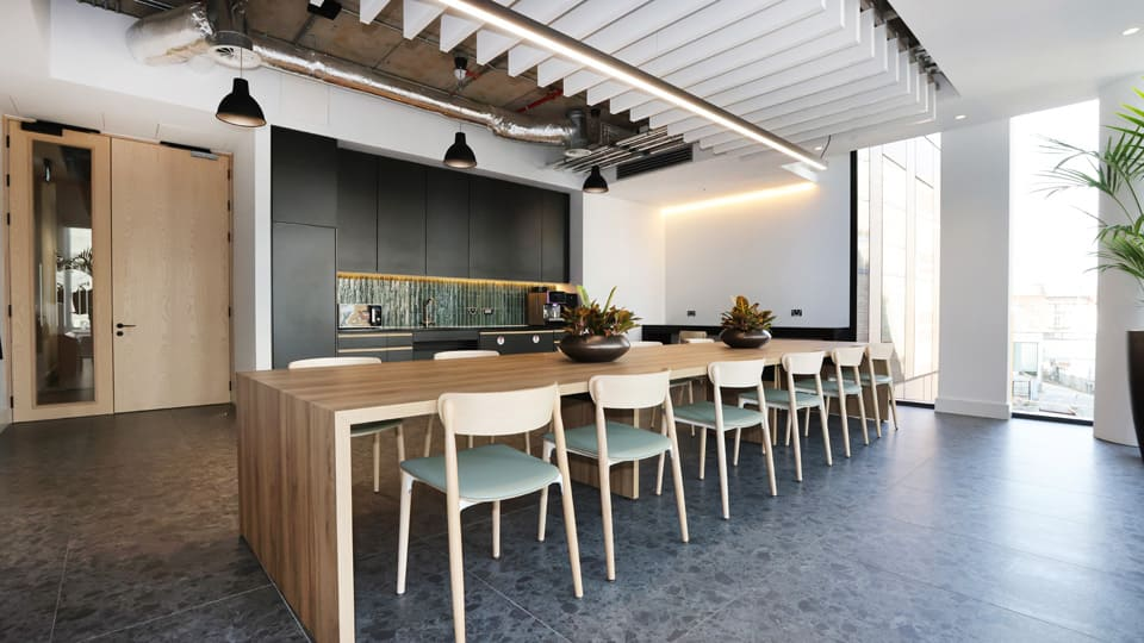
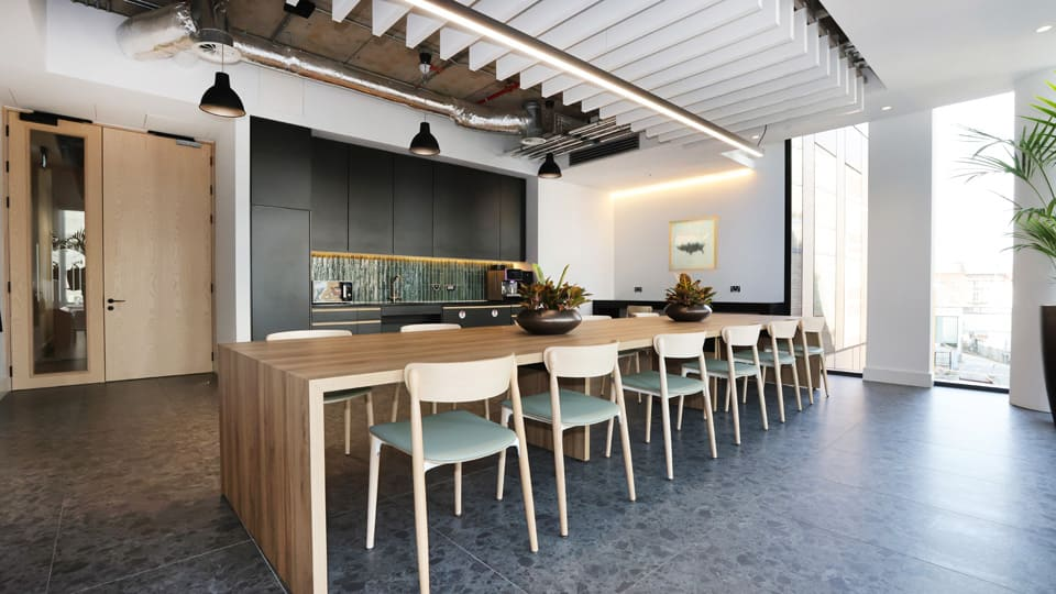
+ wall art (692, 244)
